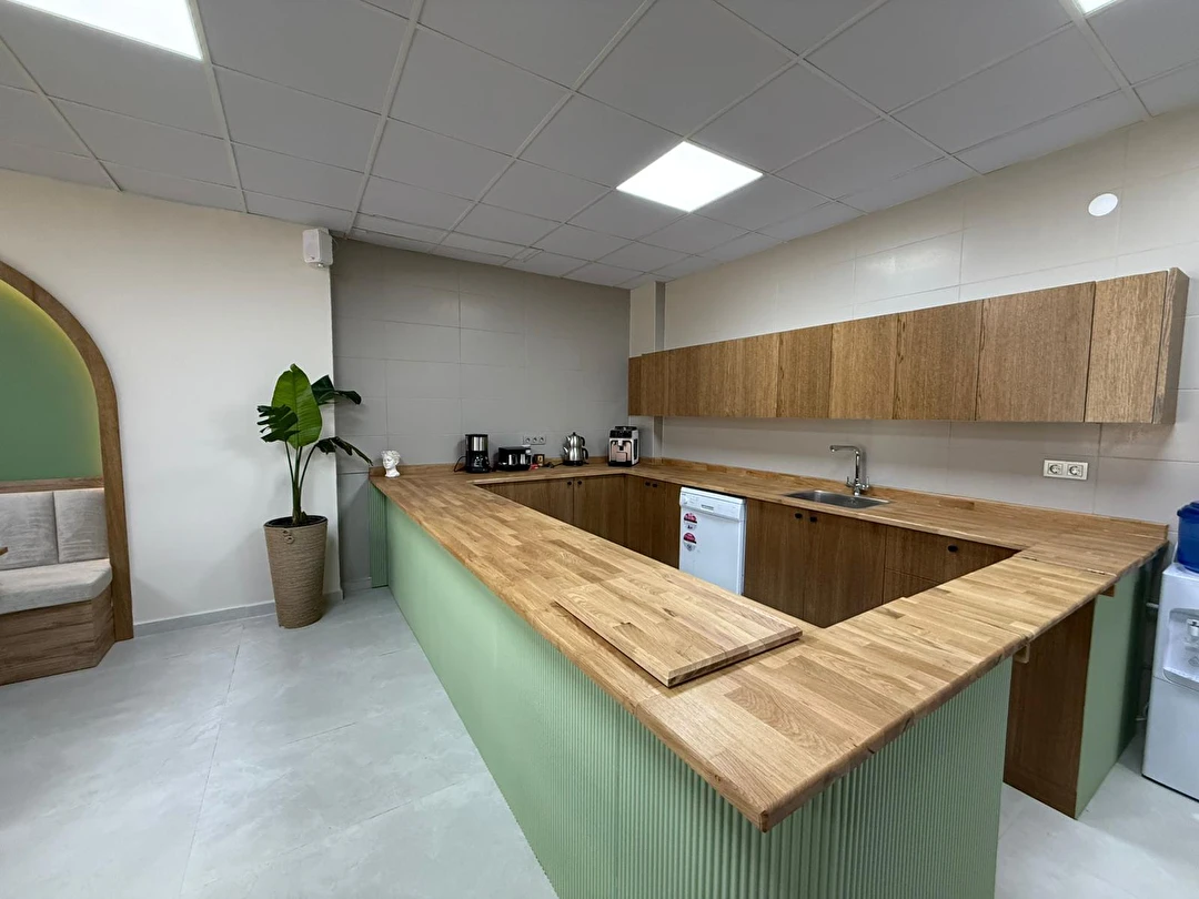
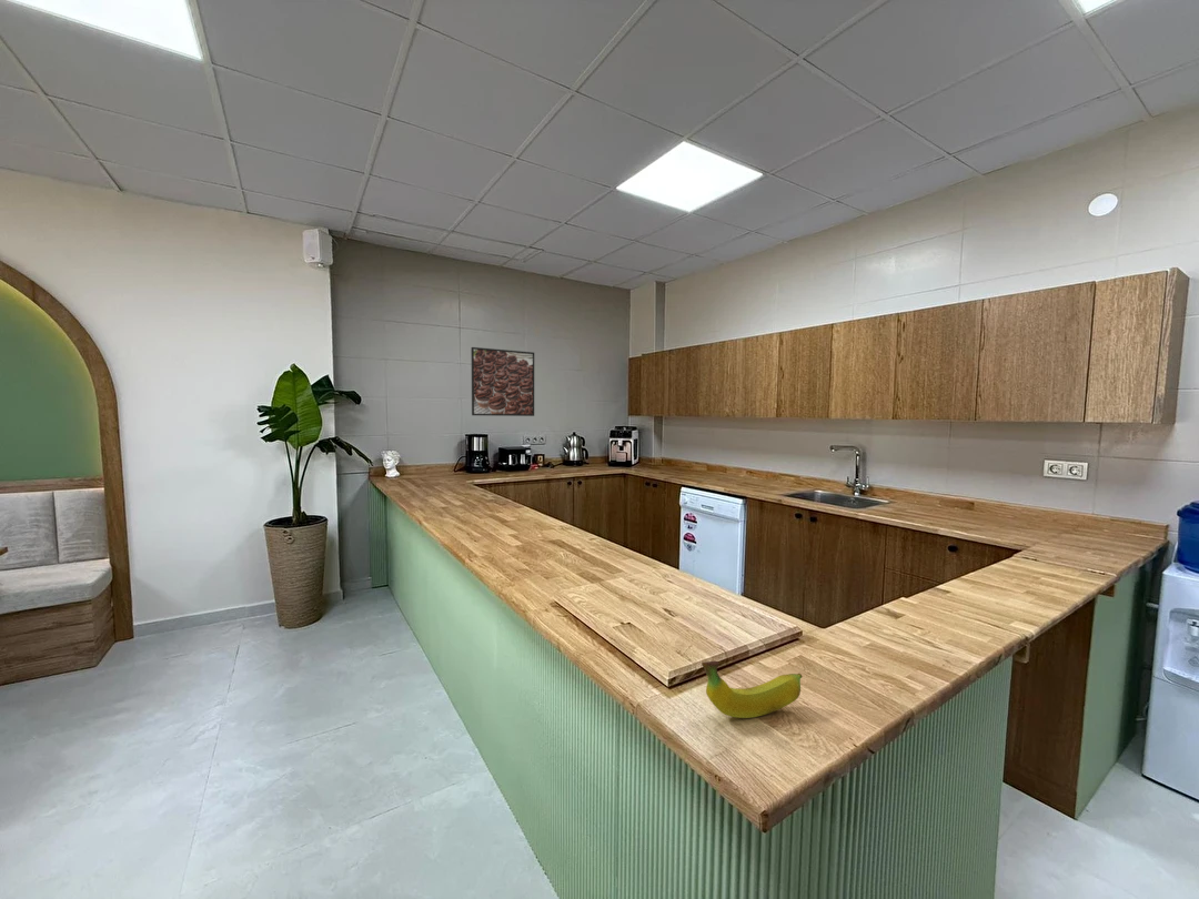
+ fruit (750, 687)
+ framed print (504, 383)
